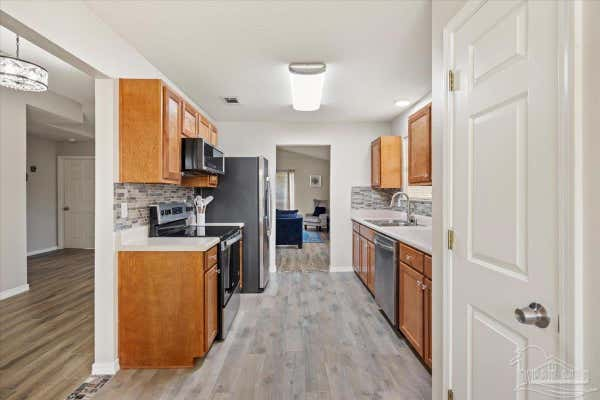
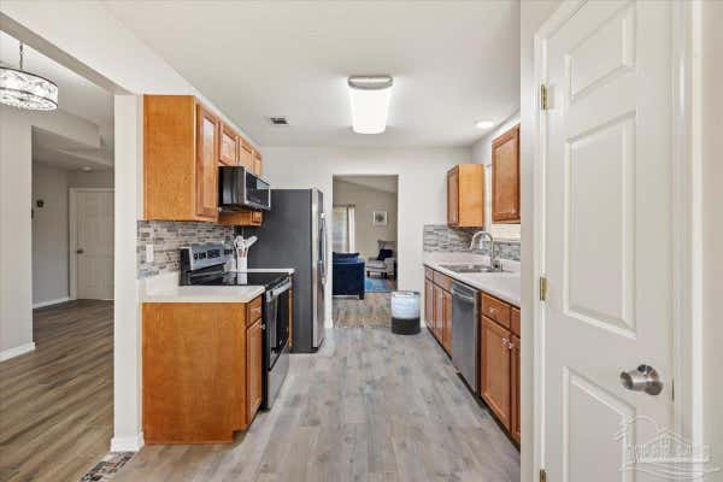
+ trash can (405, 311)
